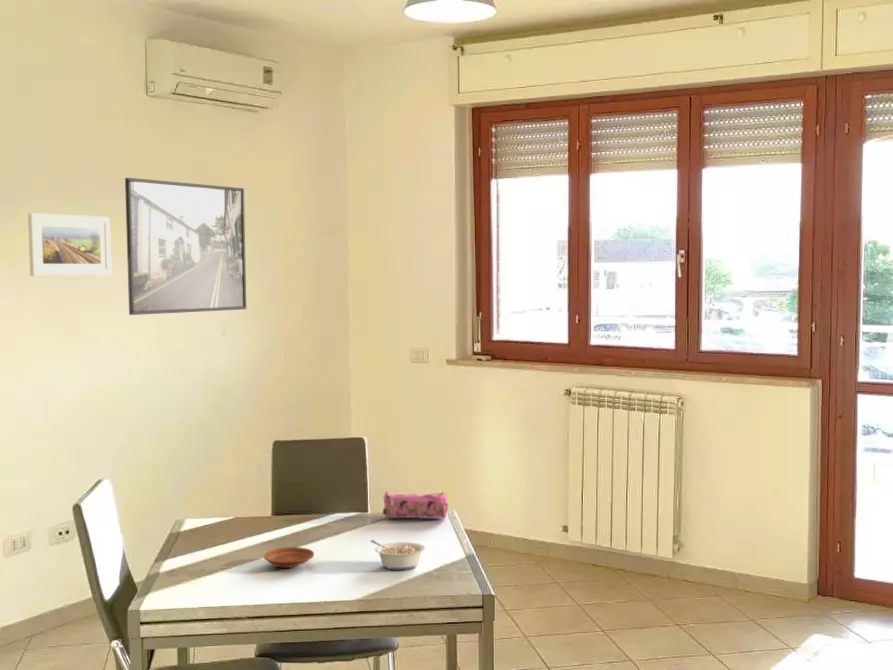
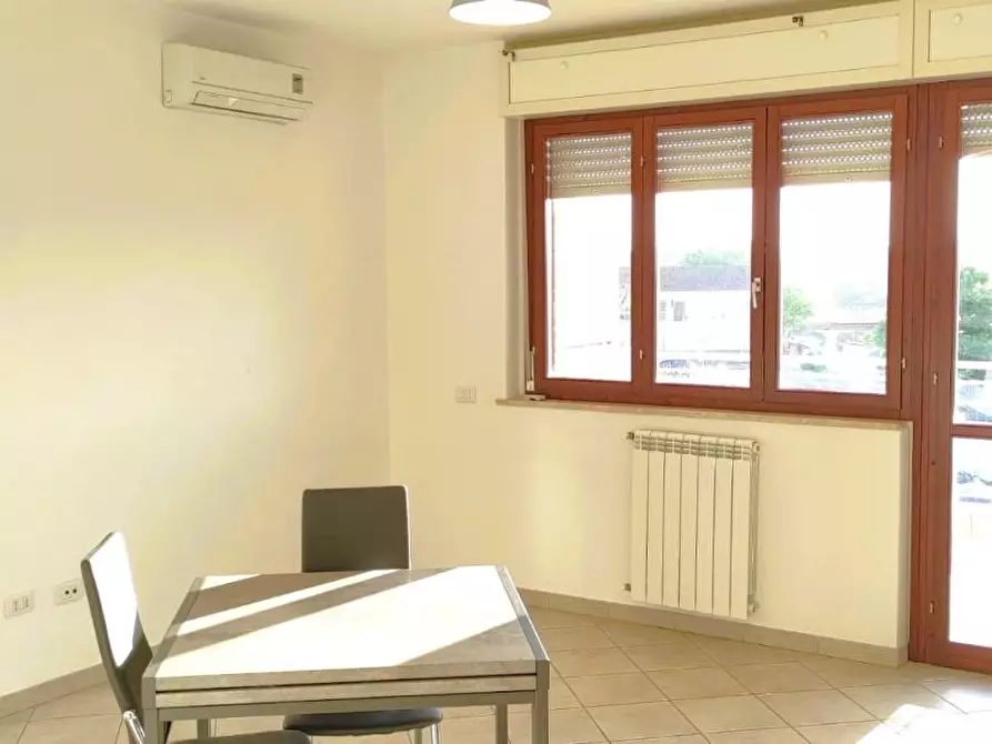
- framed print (71, 245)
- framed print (189, 247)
- plate (289, 559)
- pencil case (416, 504)
- legume (398, 555)
